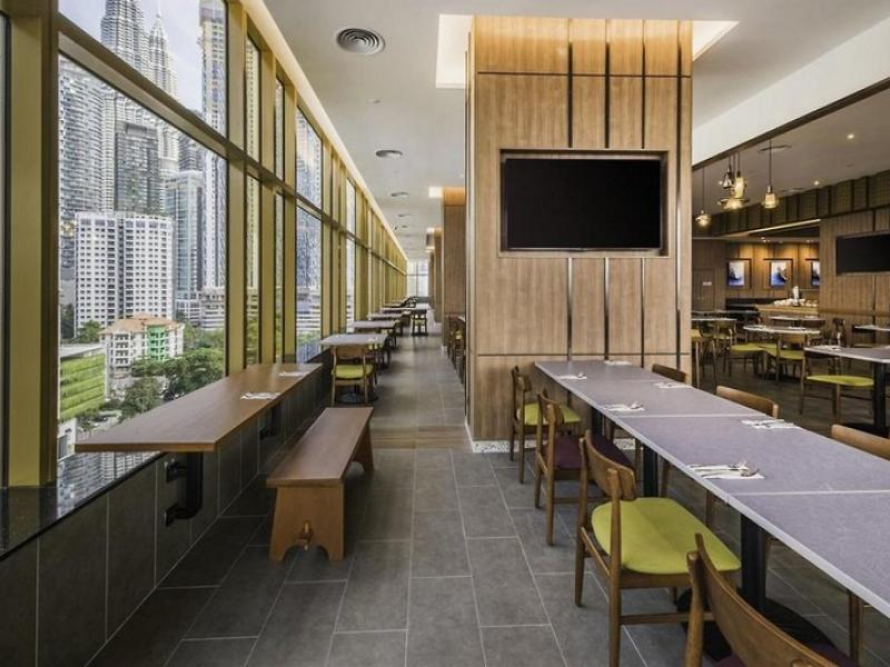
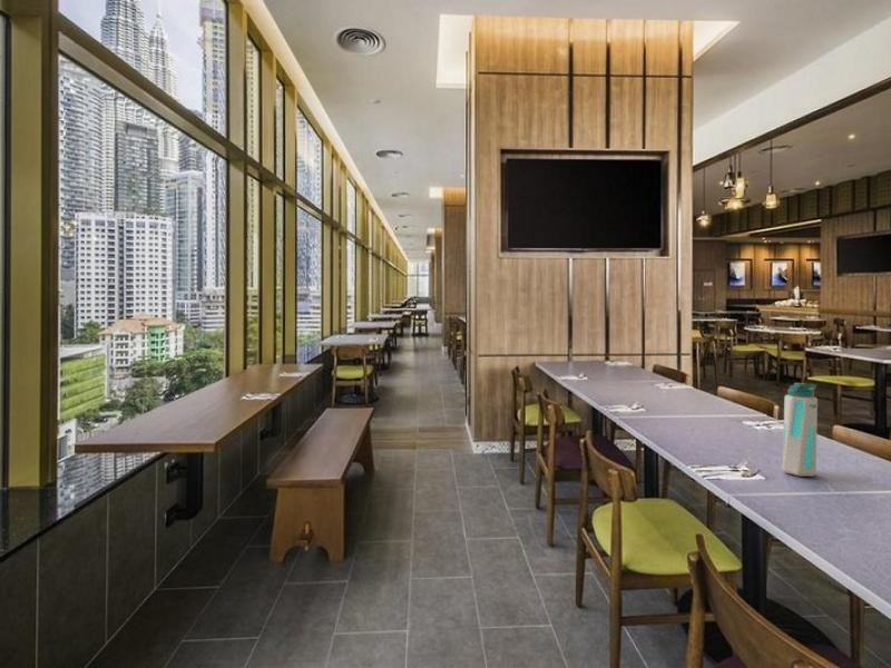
+ water bottle (801, 428)
